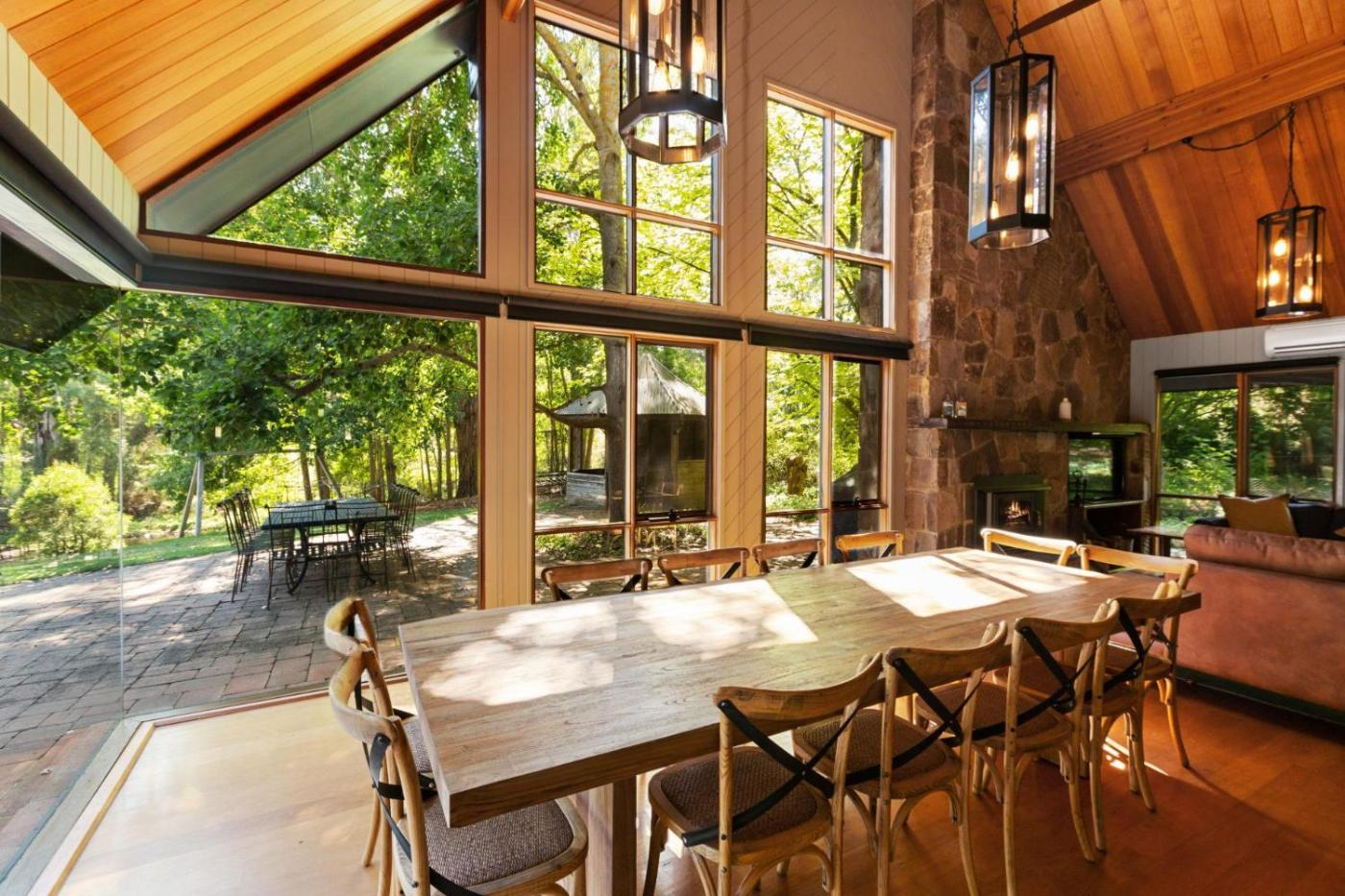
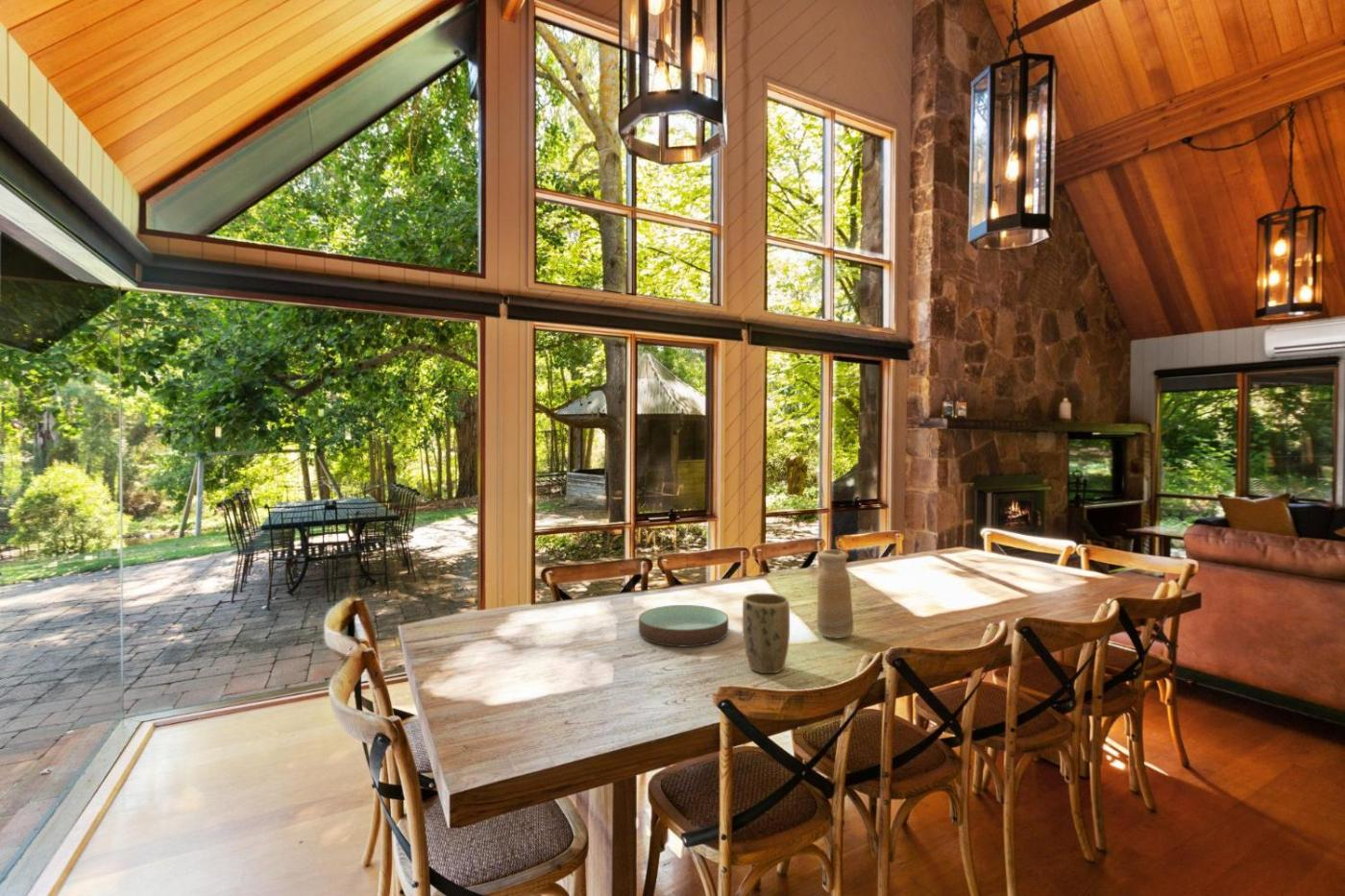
+ bowl (683, 624)
+ plant pot (766, 633)
+ vase (835, 593)
